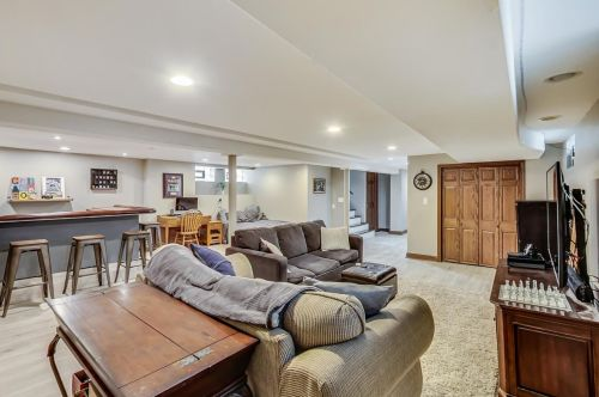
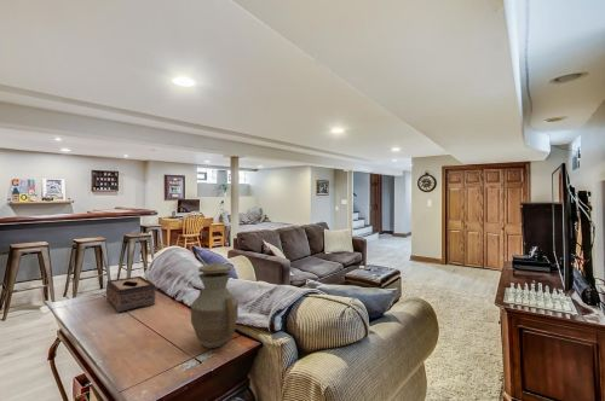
+ tissue box (129, 292)
+ vase (214, 302)
